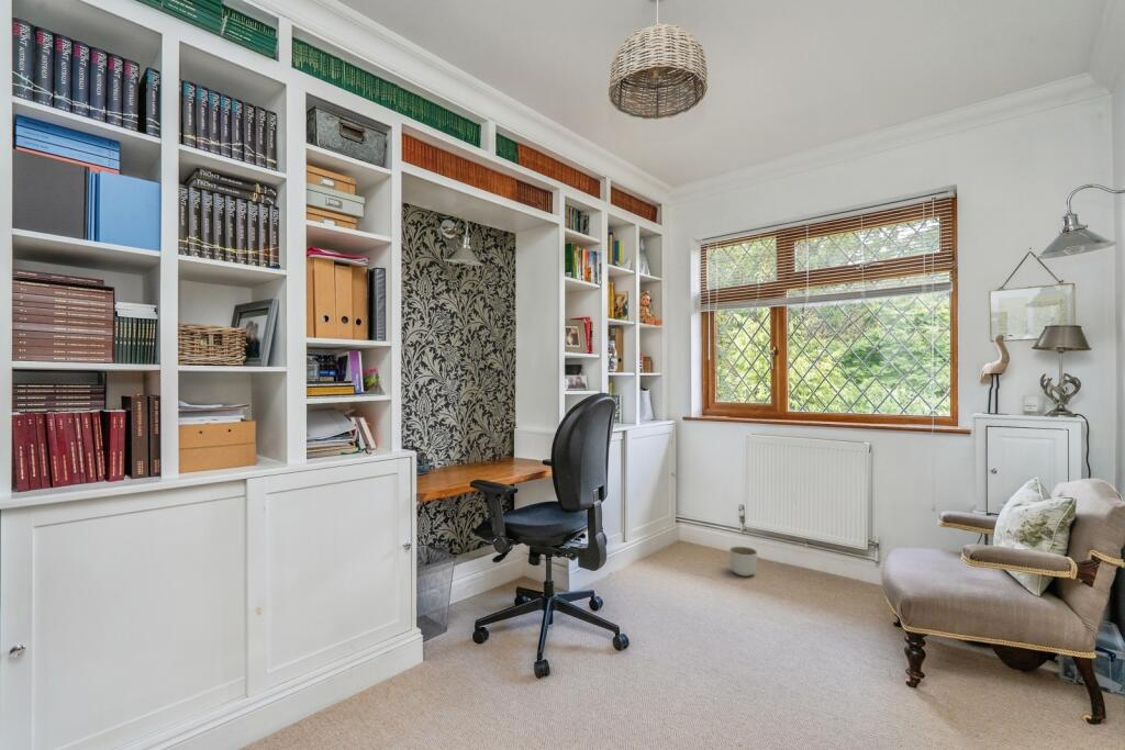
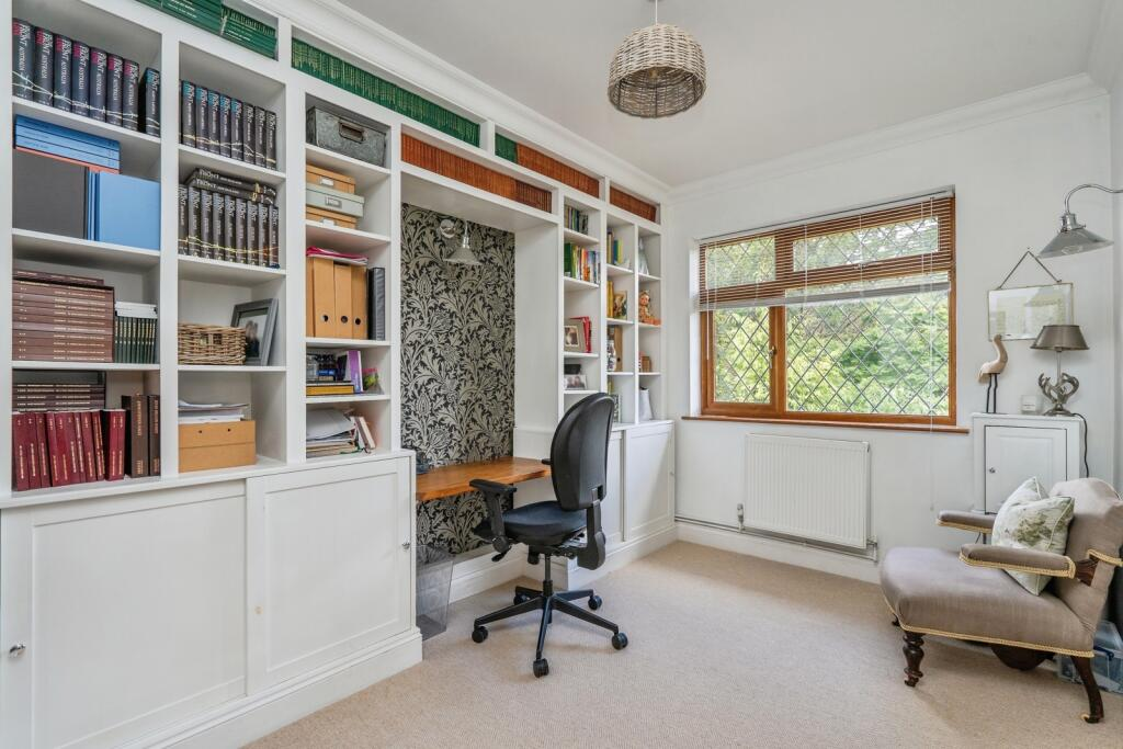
- planter (743, 561)
